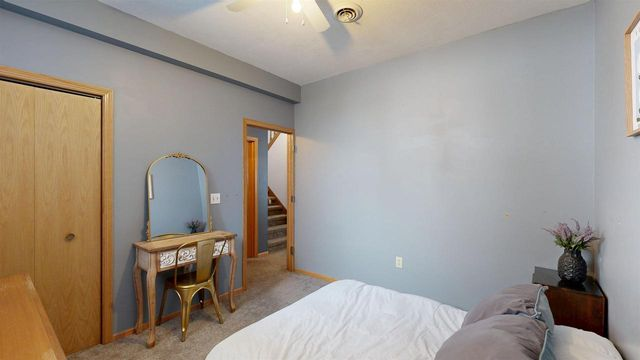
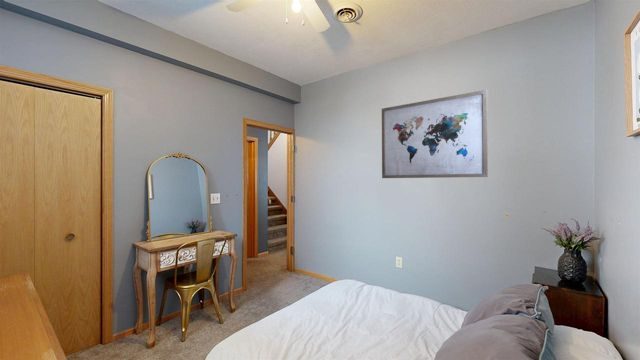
+ wall art (428, 139)
